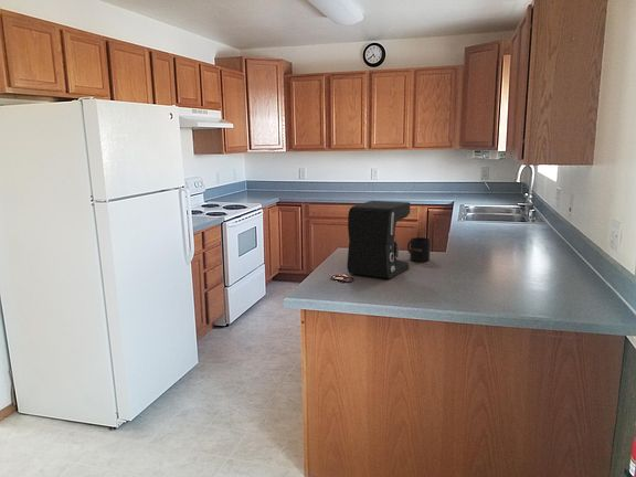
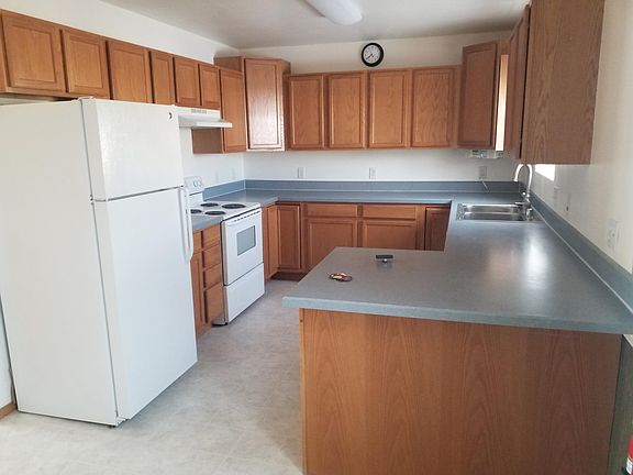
- coffee maker (381, 237)
- mug (417, 248)
